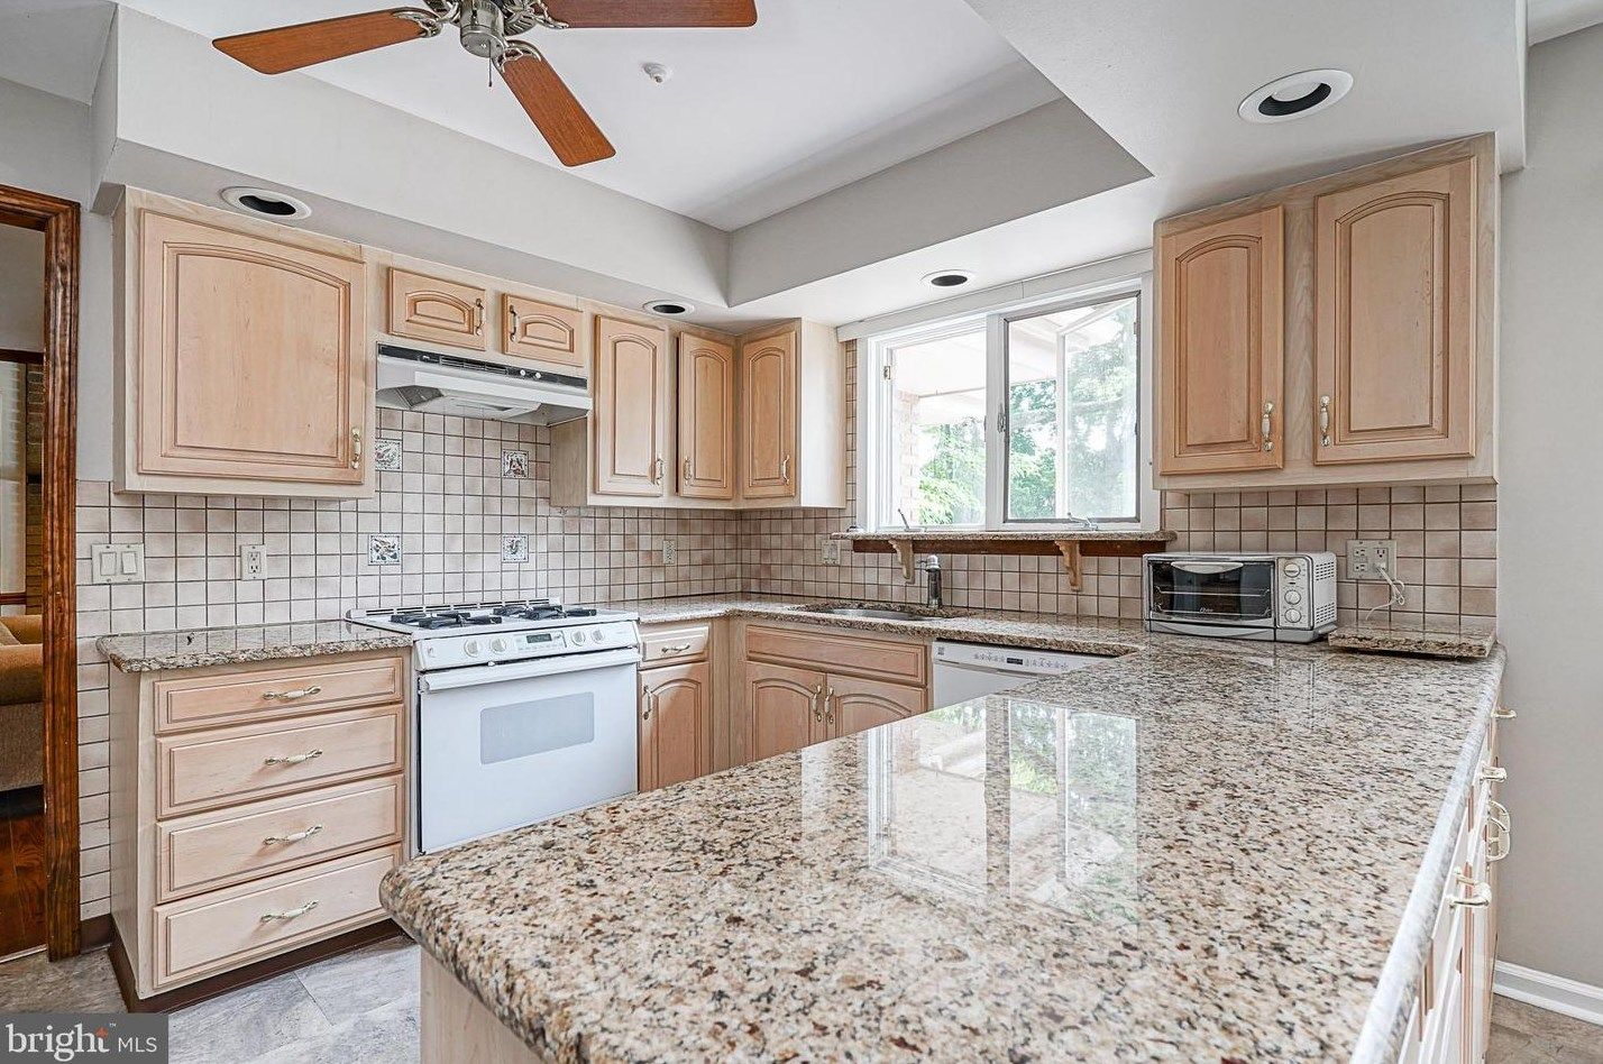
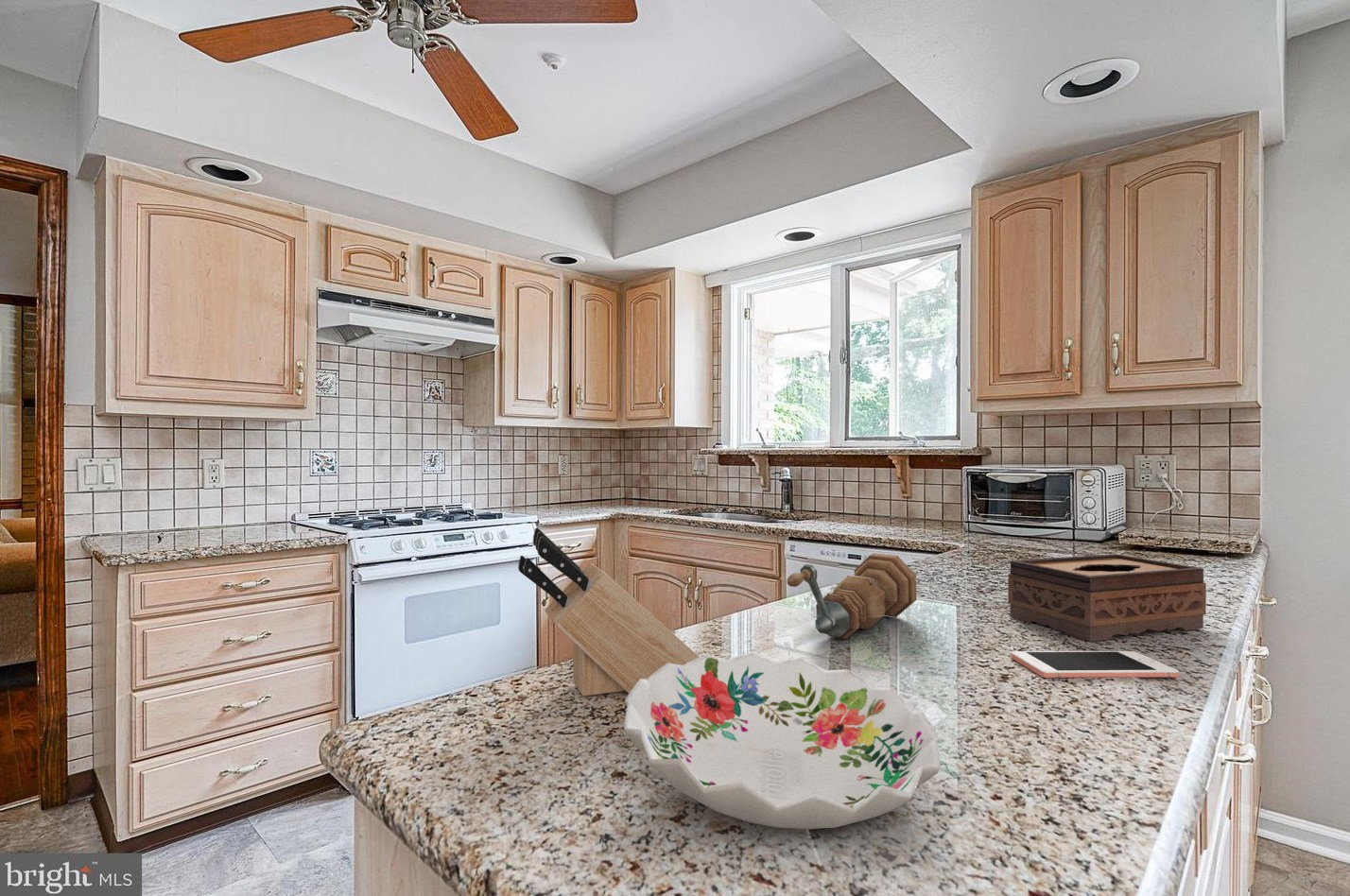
+ knife block (618, 606)
+ pepper mill (848, 594)
+ tissue box (1103, 593)
+ decorative bowl (776, 737)
+ cell phone (1091, 663)
